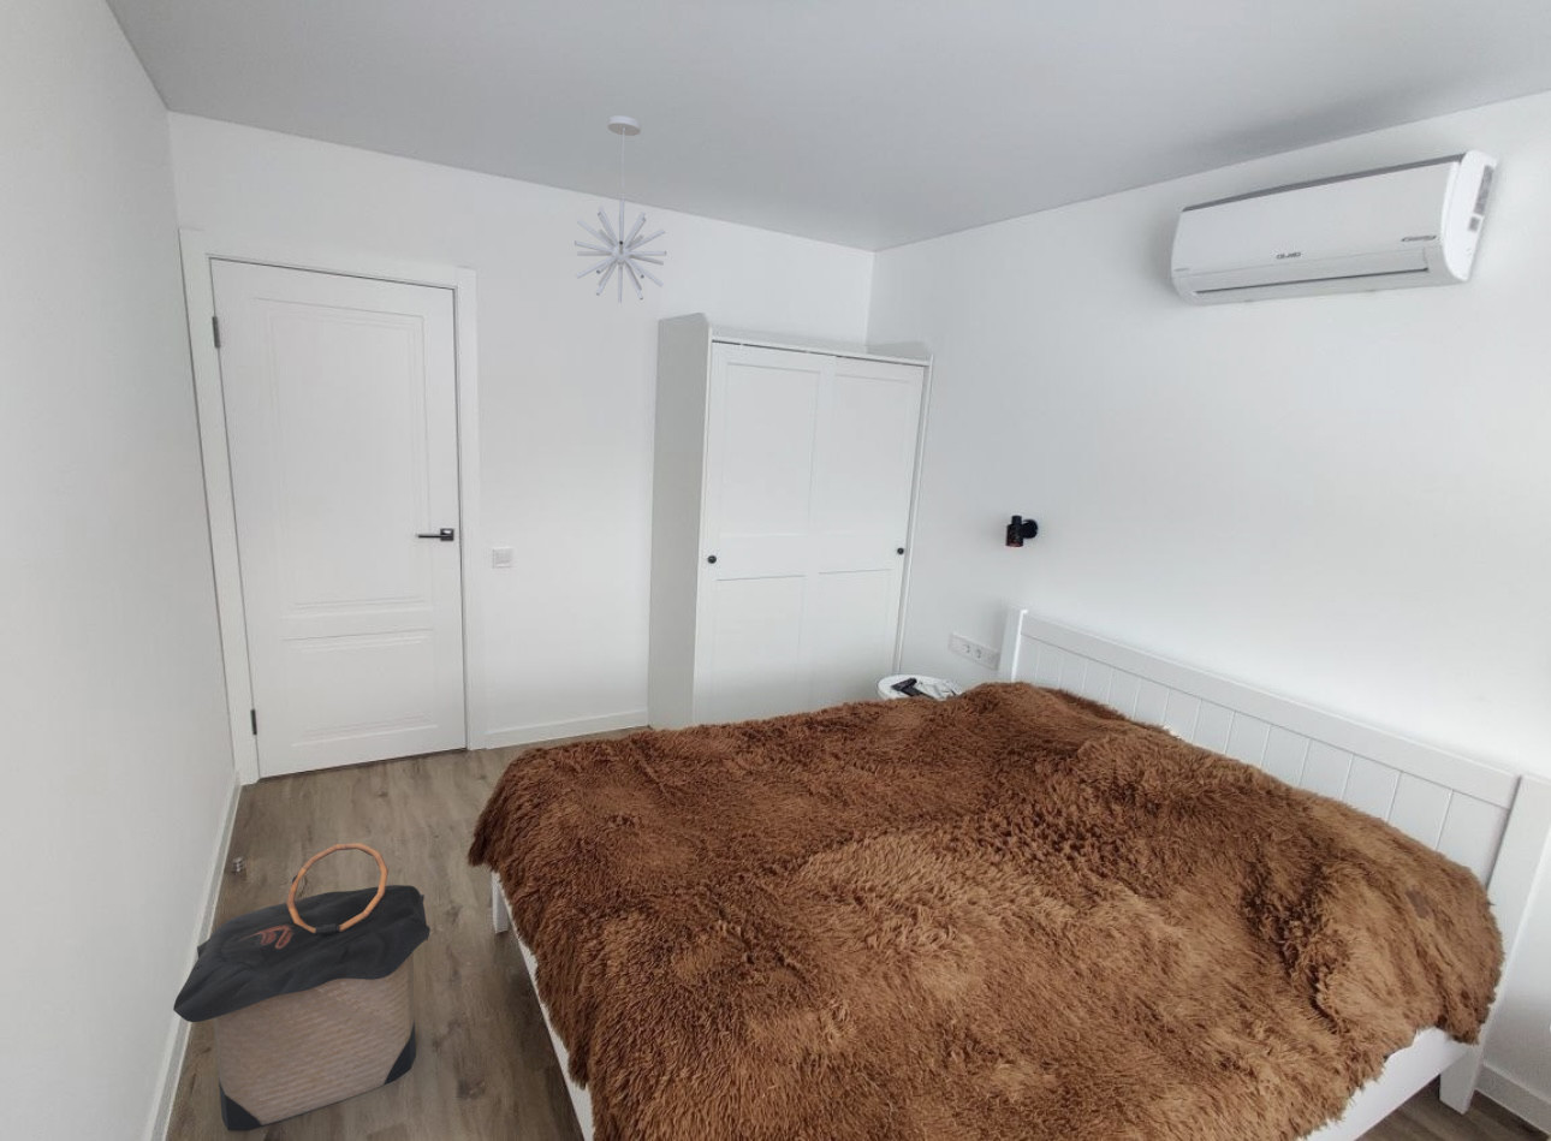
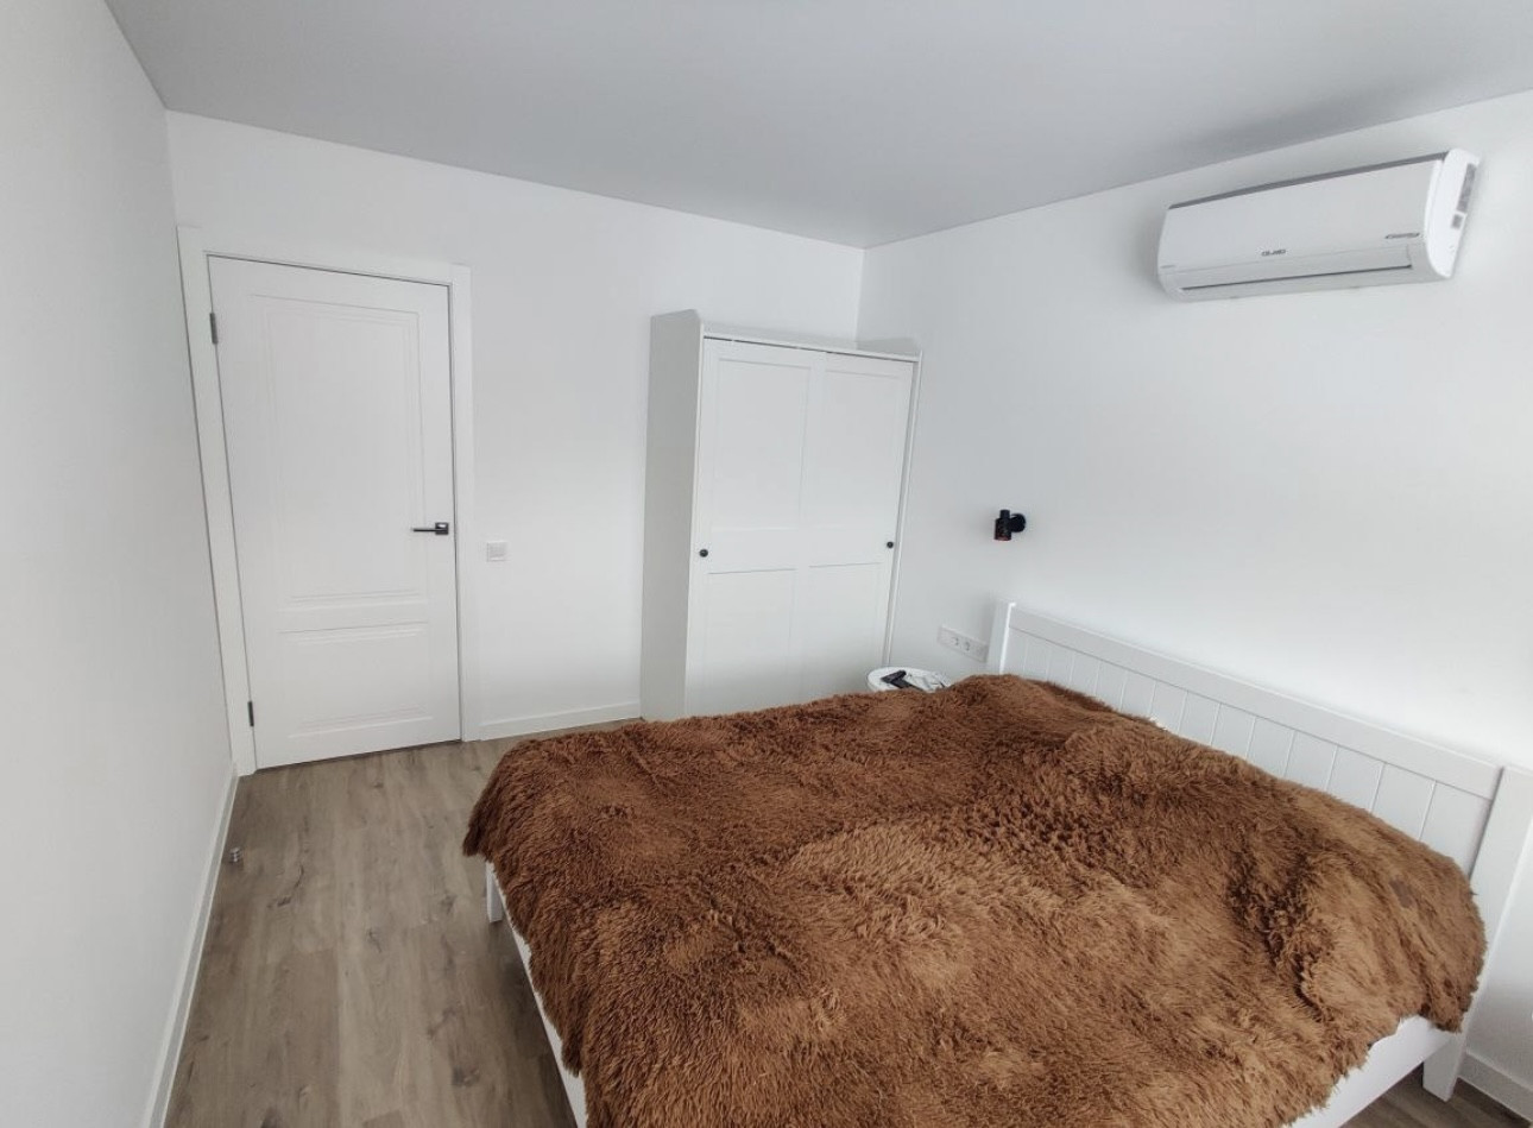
- pendant light (621, 213)
- laundry hamper (314, 977)
